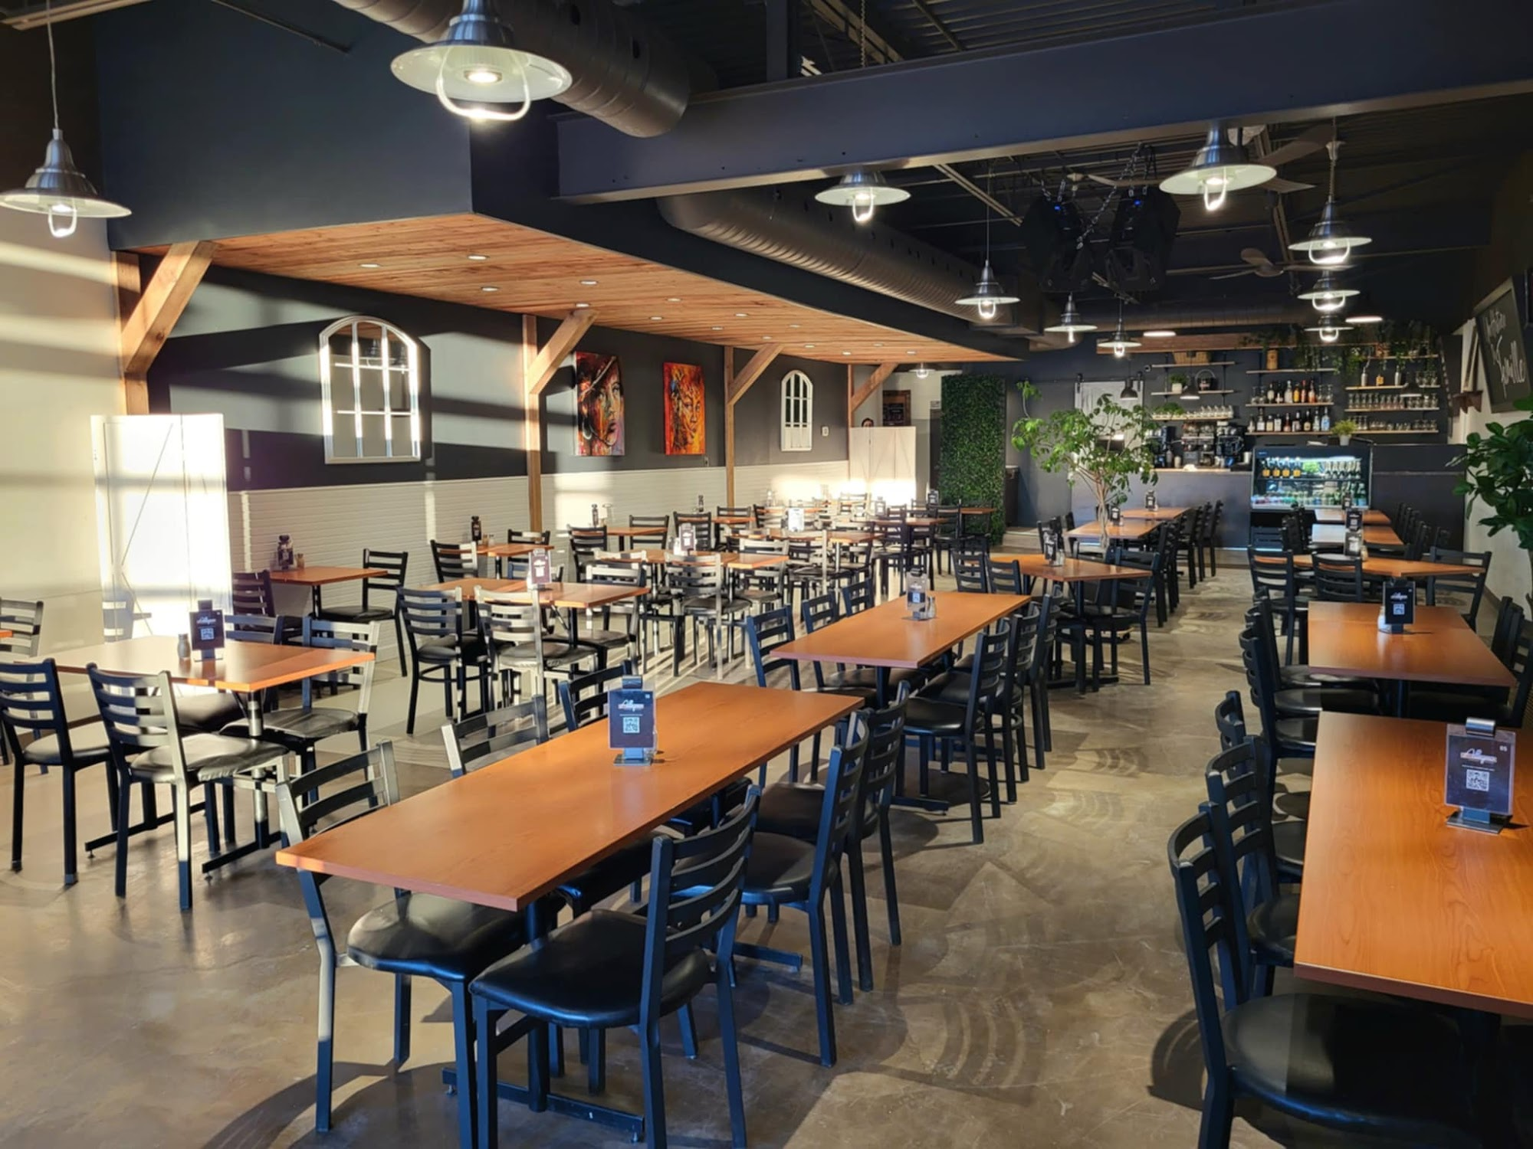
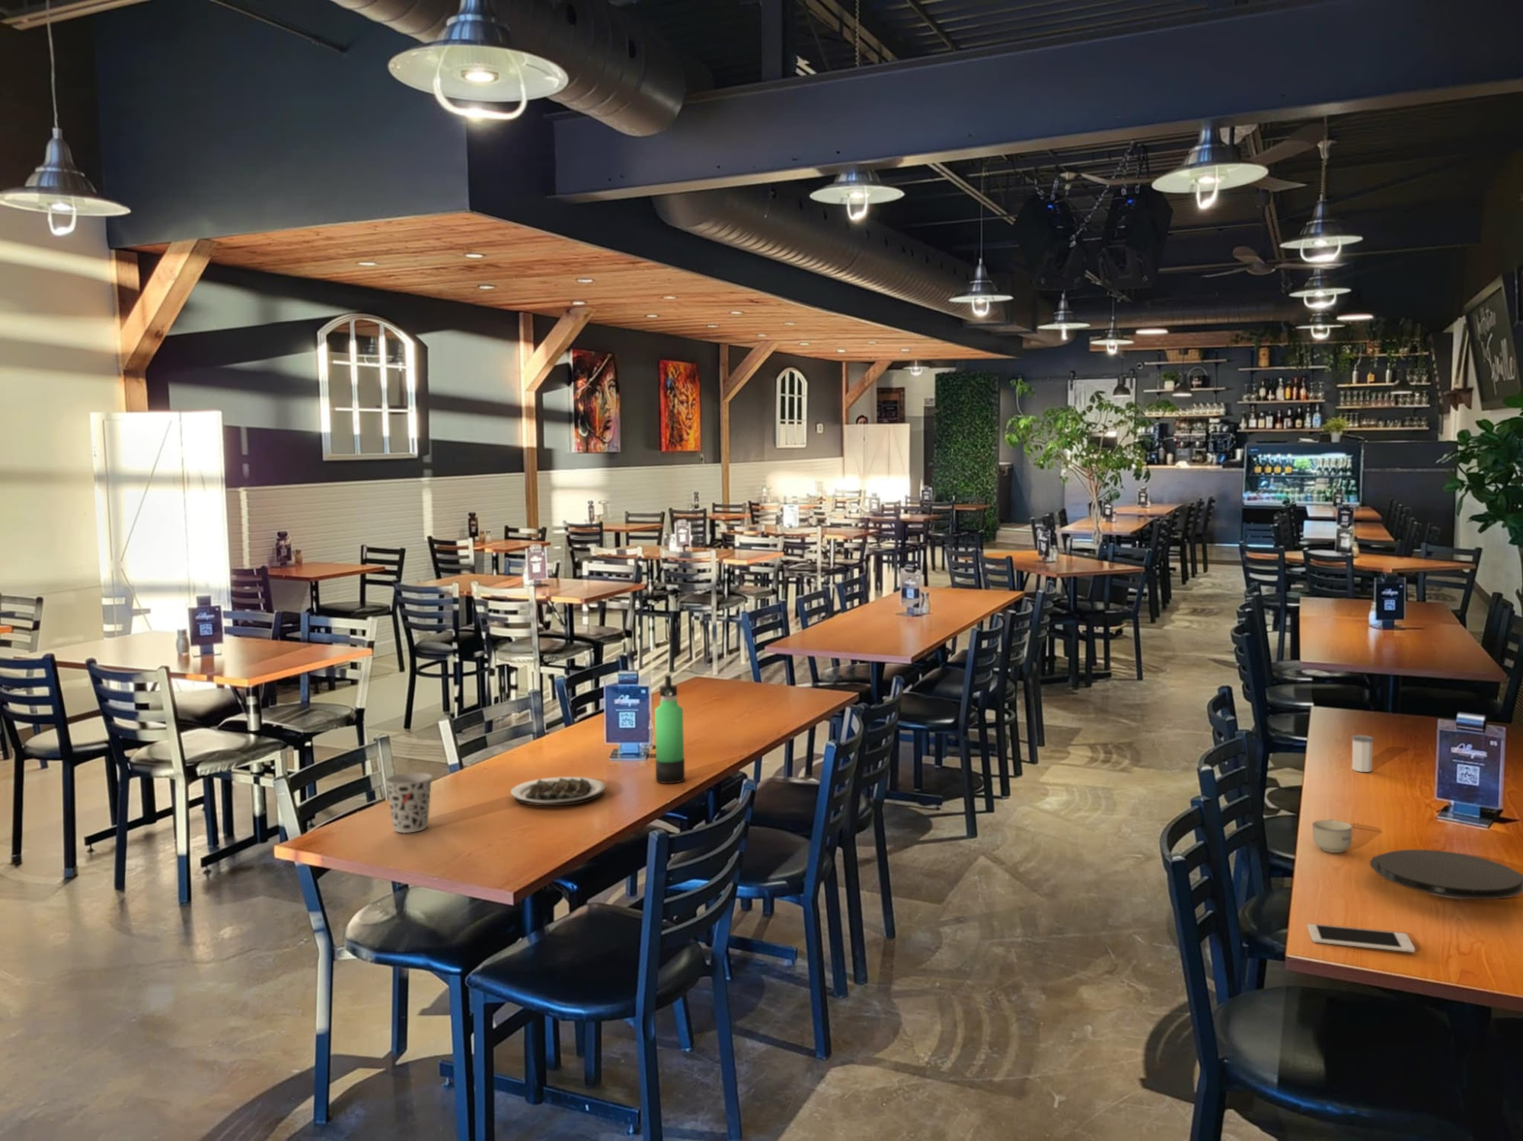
+ plate (1446, 881)
+ salt shaker (1361, 753)
+ thermos bottle (669, 728)
+ cup (1332, 835)
+ plate (558, 789)
+ cup (410, 803)
+ cell phone (1359, 937)
